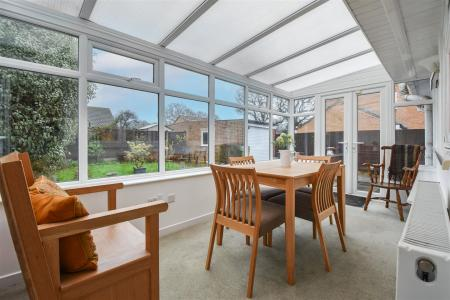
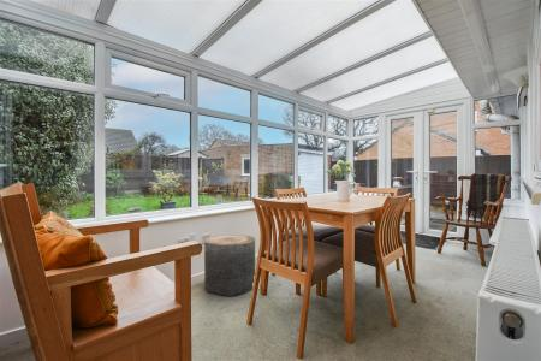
+ stool (230, 262)
